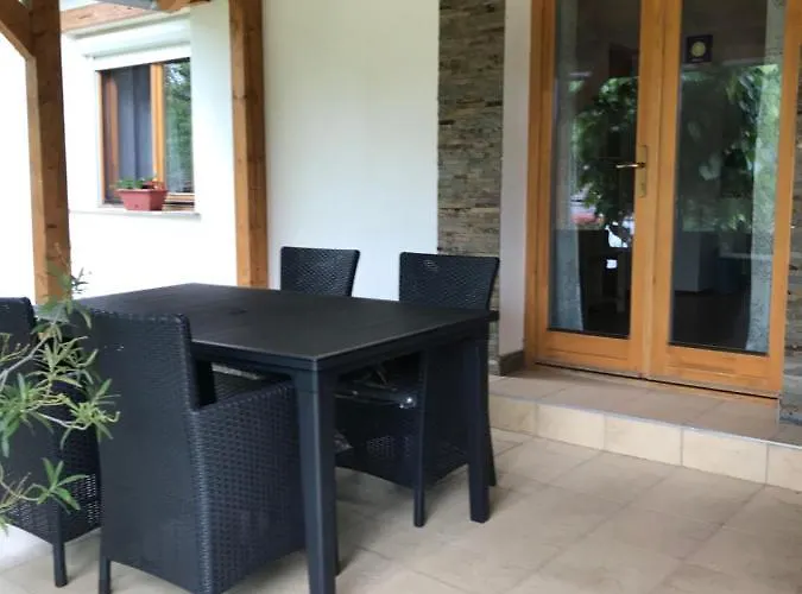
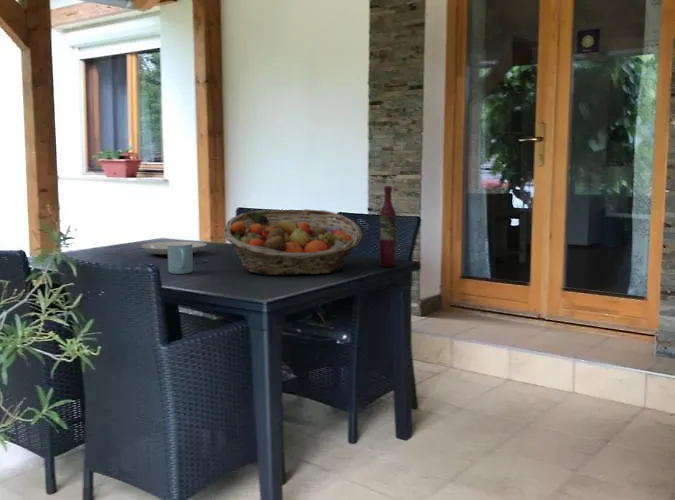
+ wine bottle (387, 226)
+ mug (181, 258)
+ fruit basket (293, 240)
+ plate (167, 249)
